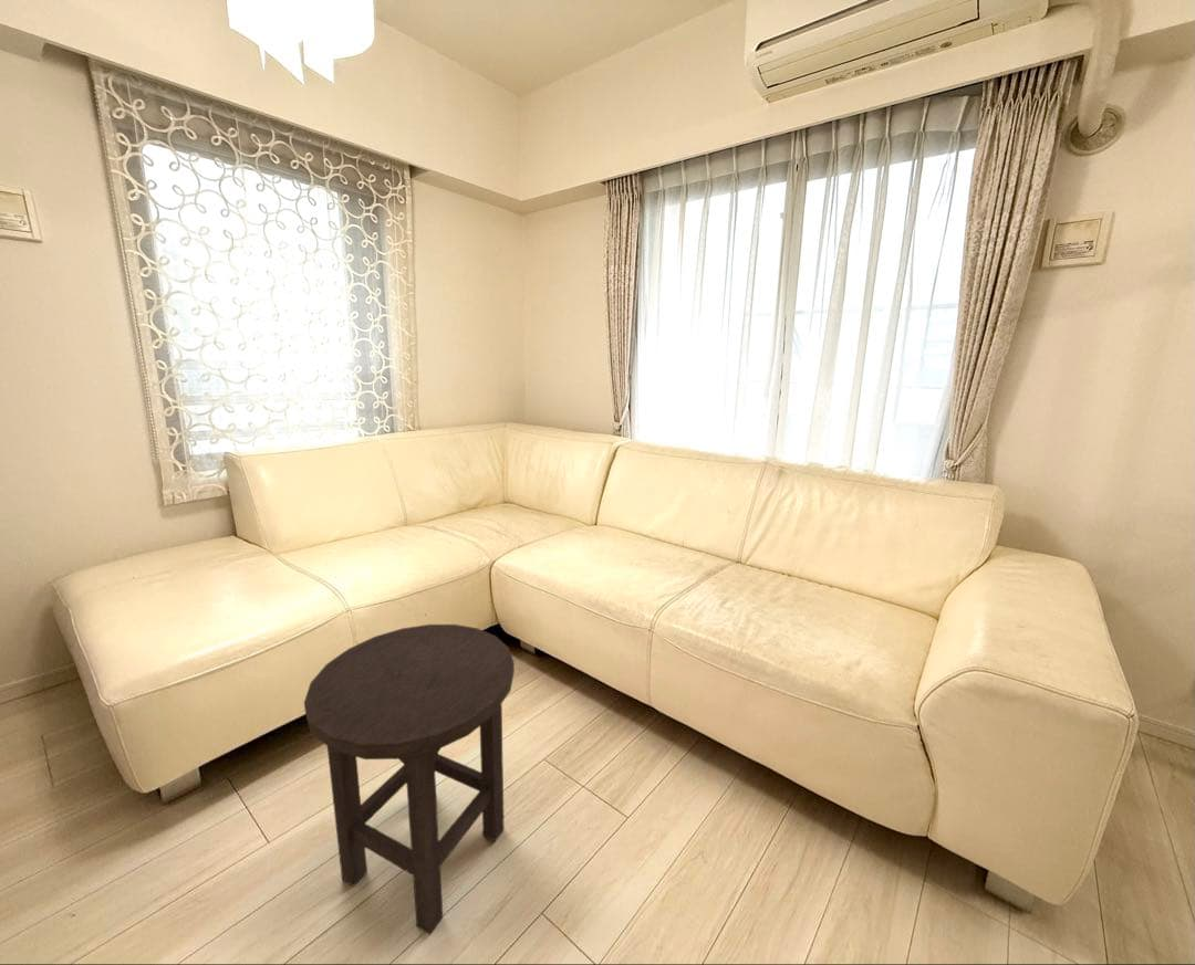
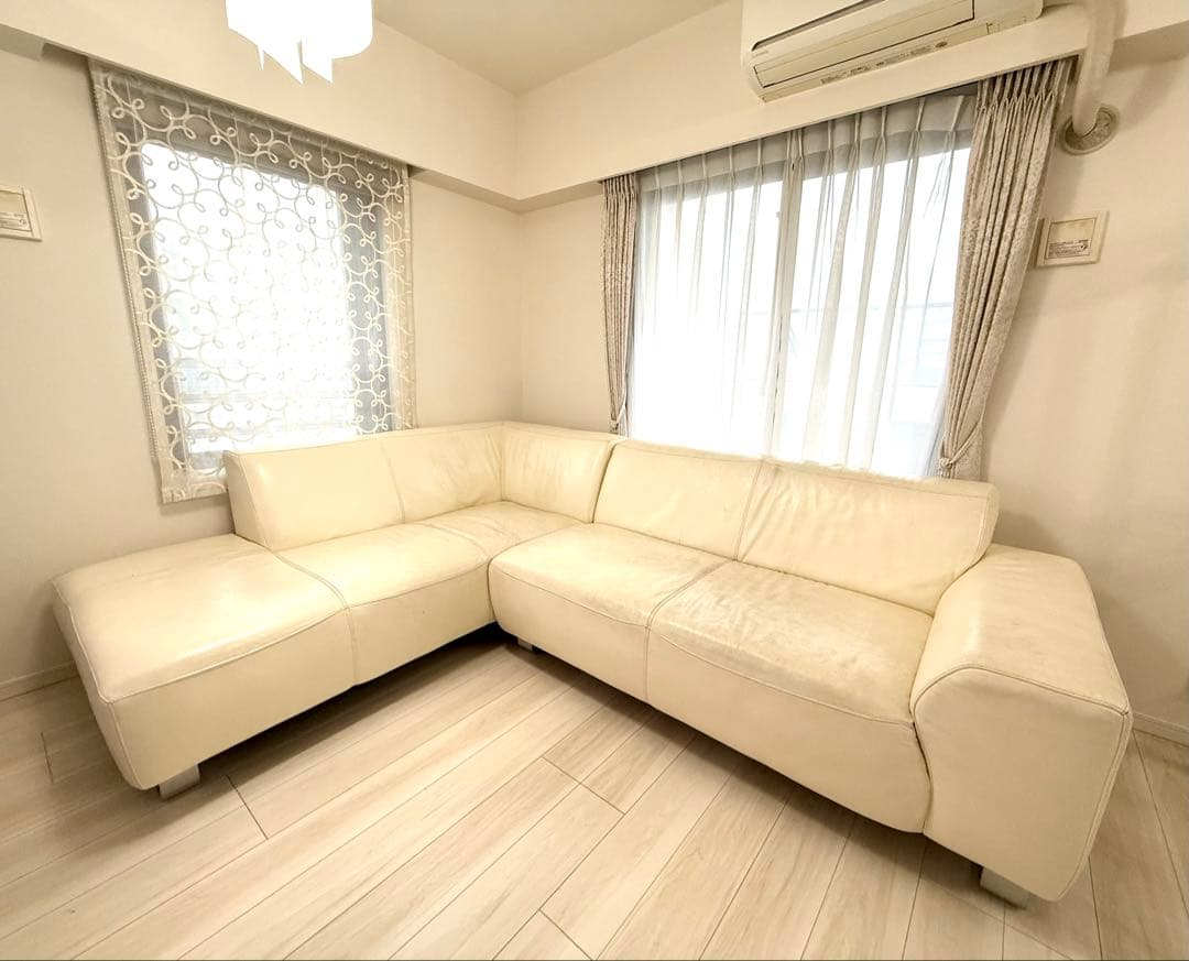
- stool (422, 766)
